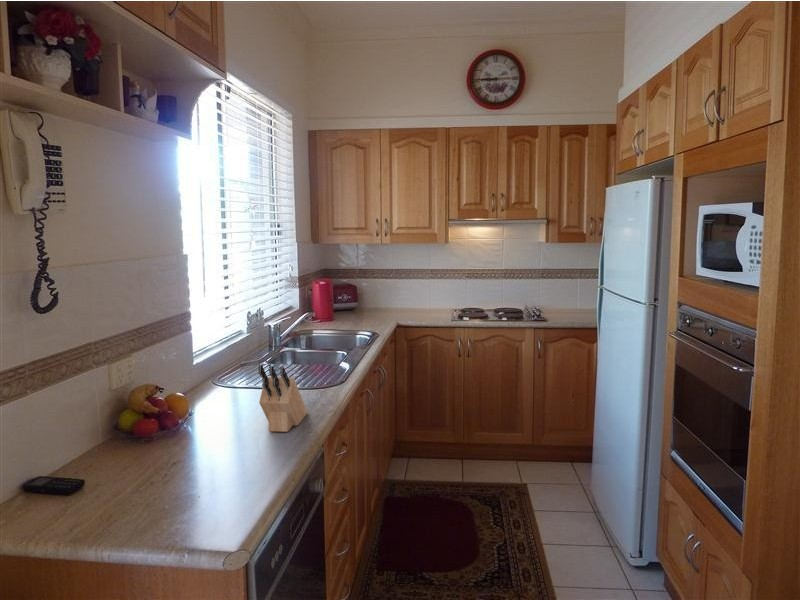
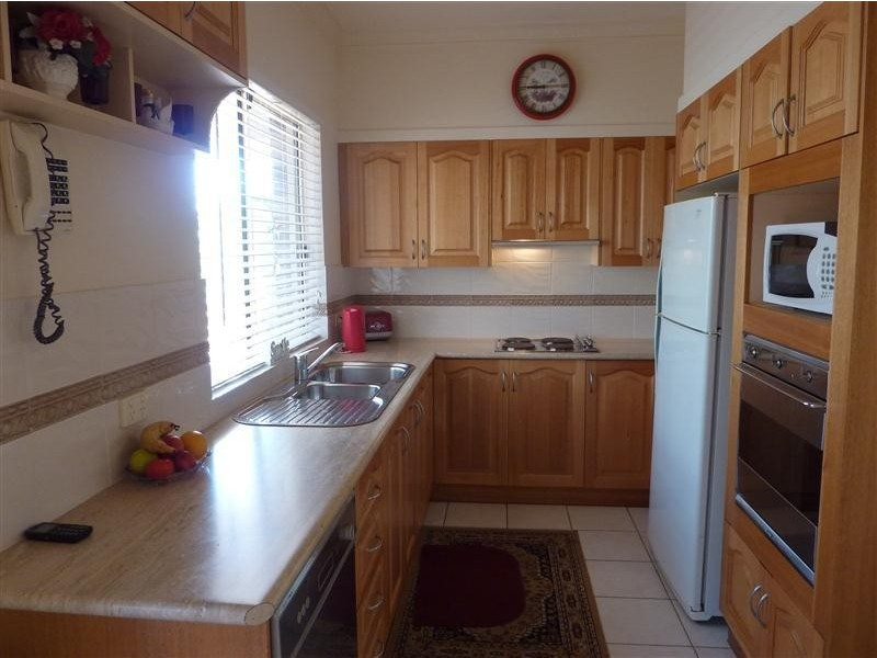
- knife block (282, 392)
